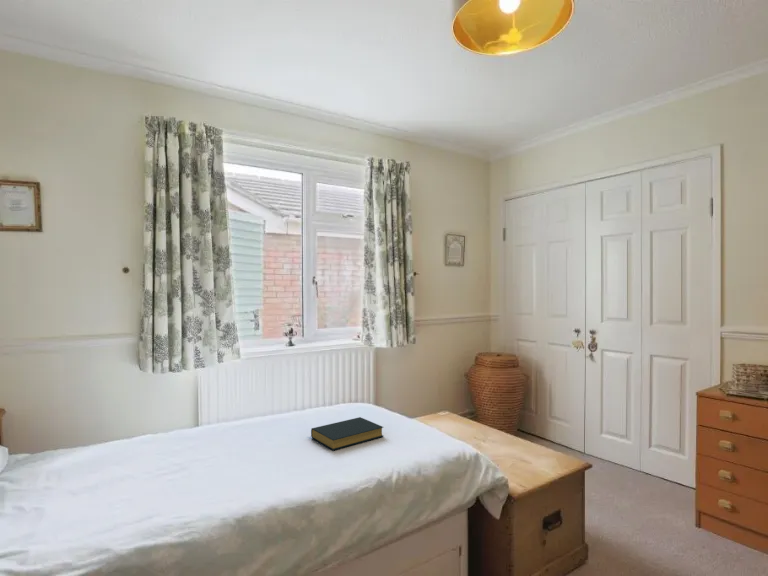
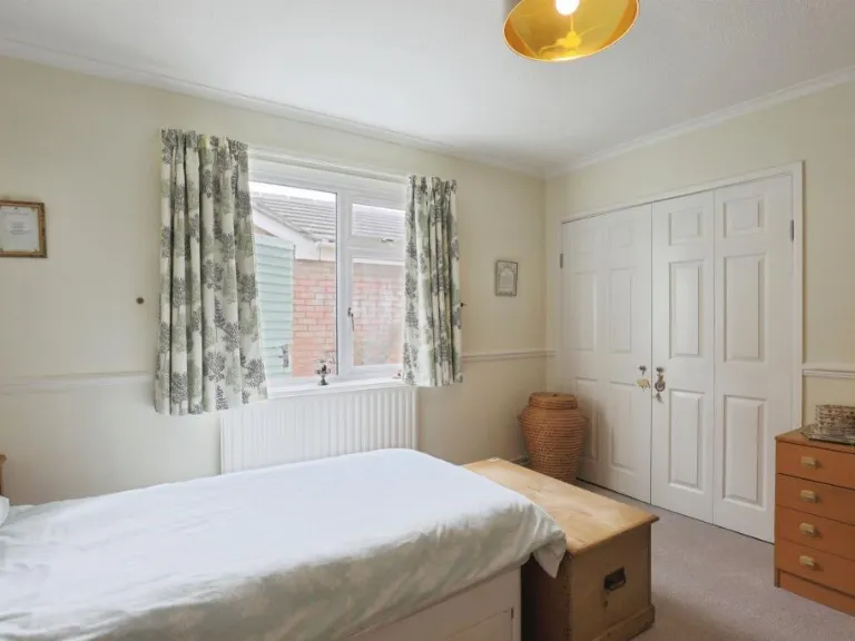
- hardback book (347, 432)
